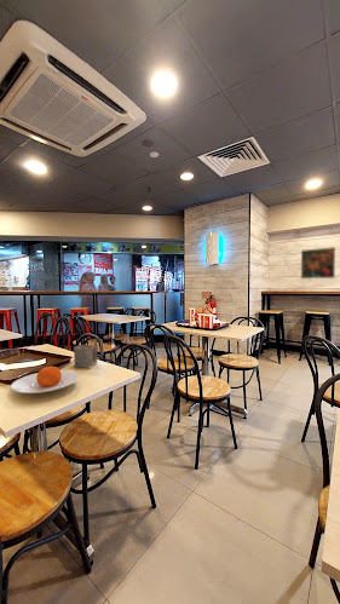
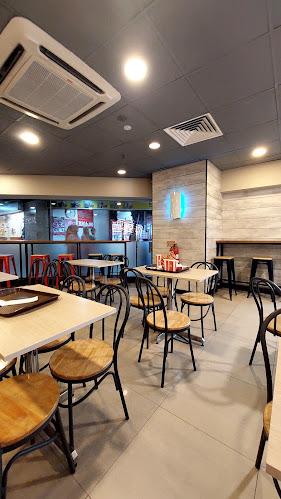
- plate (46, 378)
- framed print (317, 263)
- napkin holder (86, 352)
